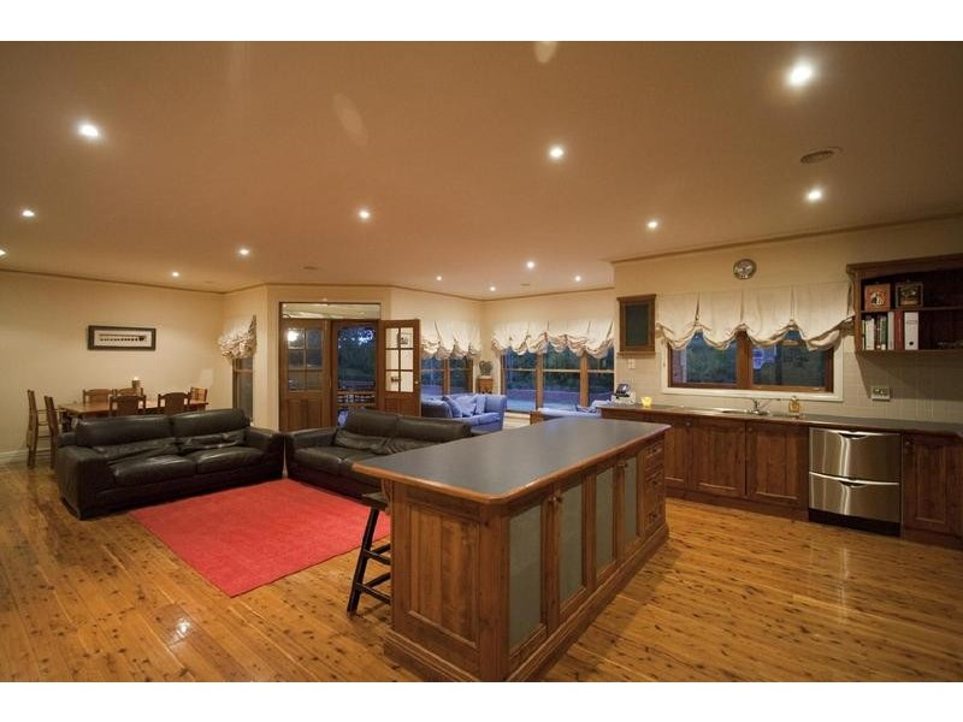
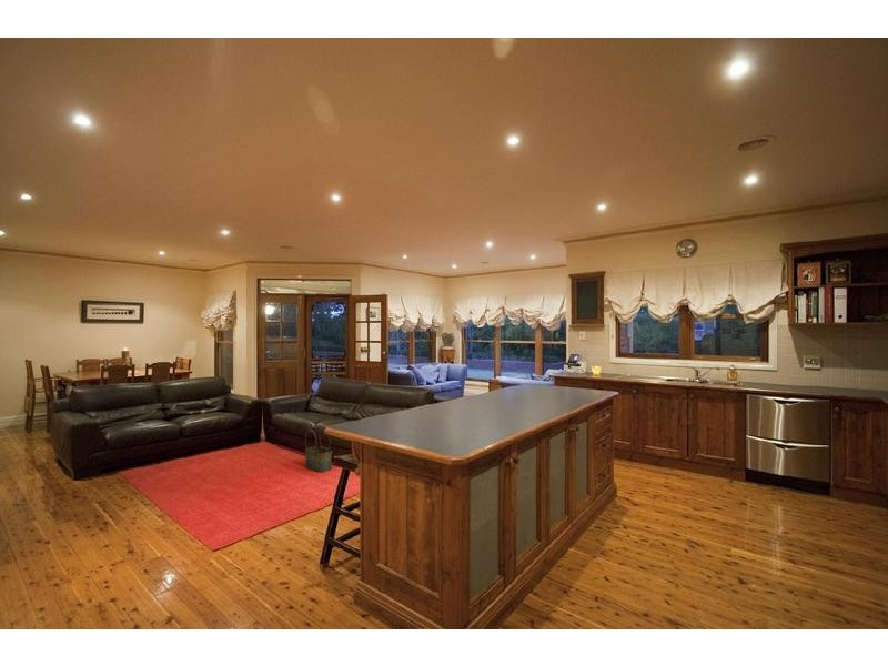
+ basket (317, 447)
